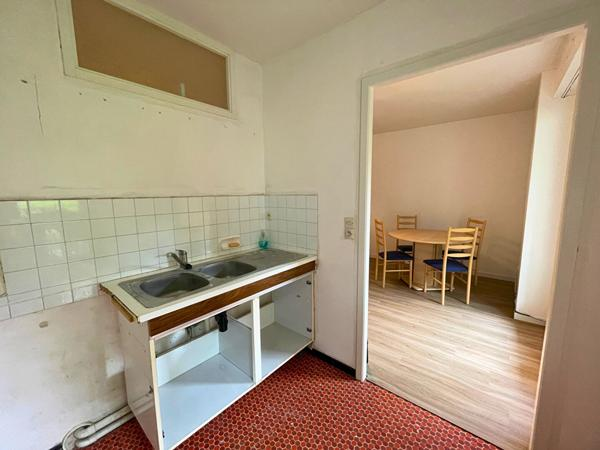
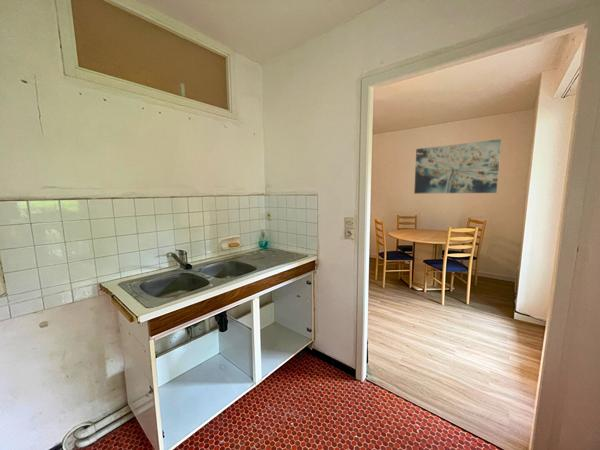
+ wall art (453, 169)
